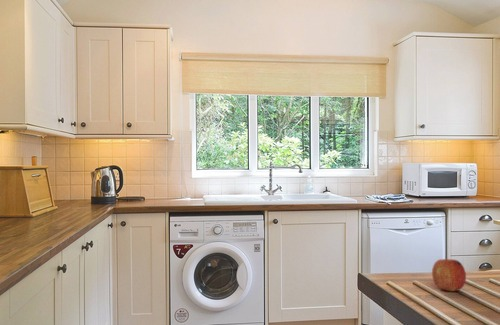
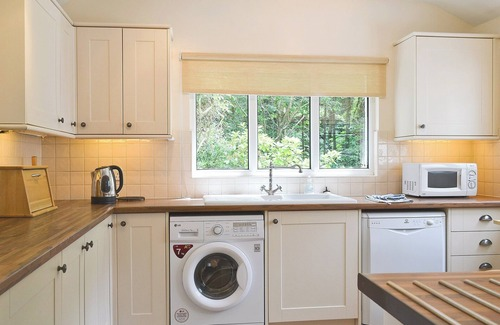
- fruit (448, 273)
